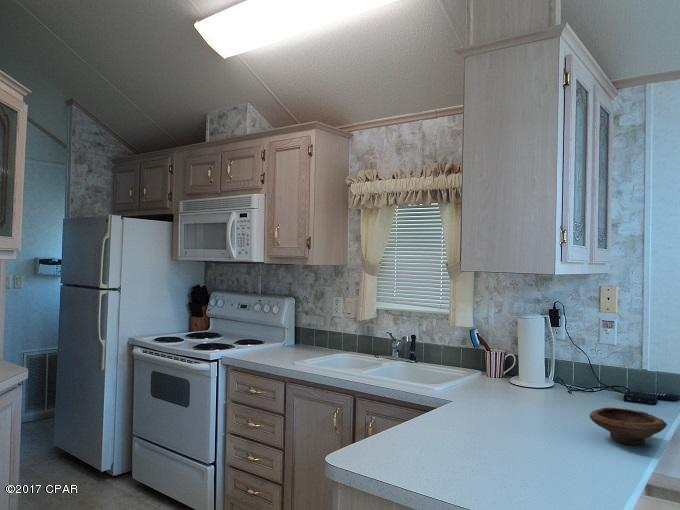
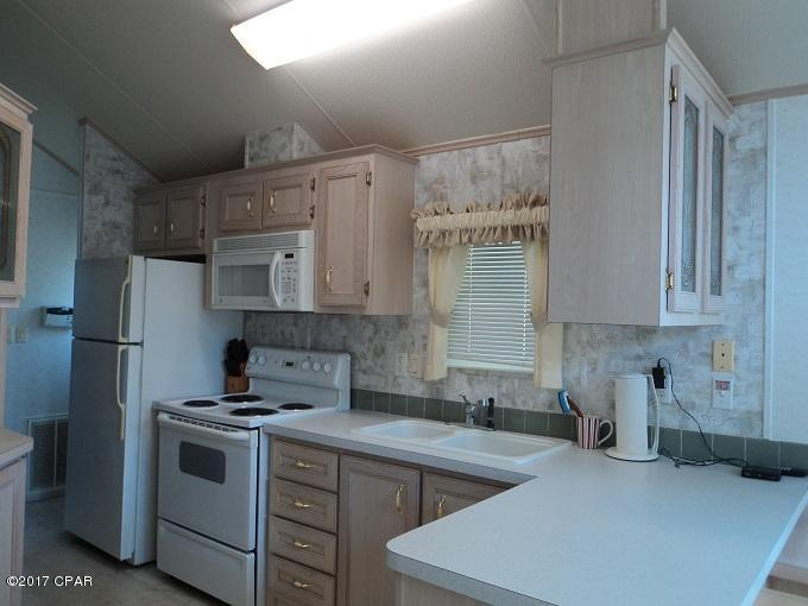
- bowl (626, 427)
